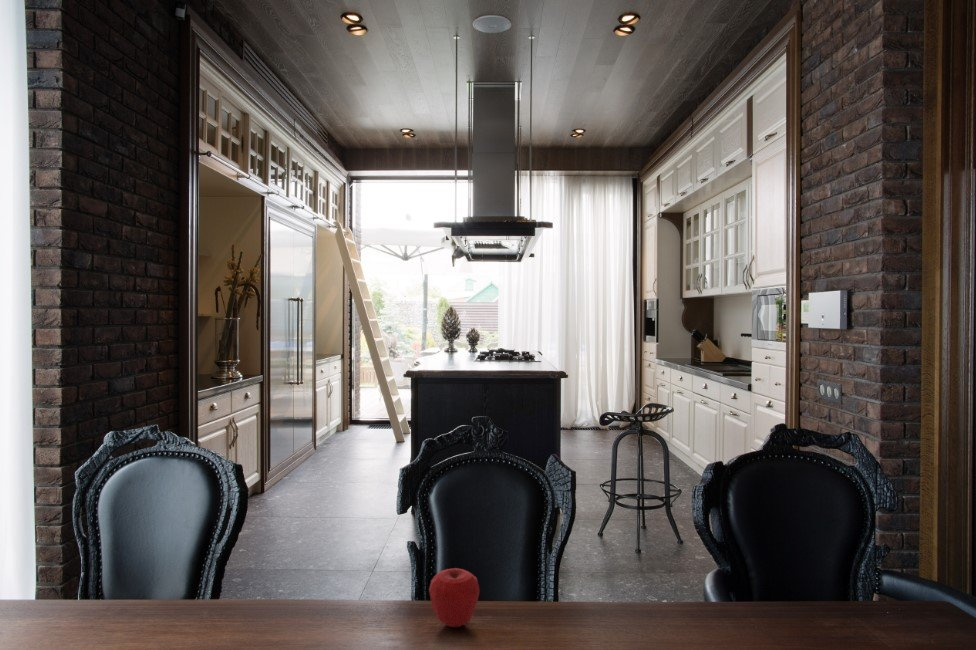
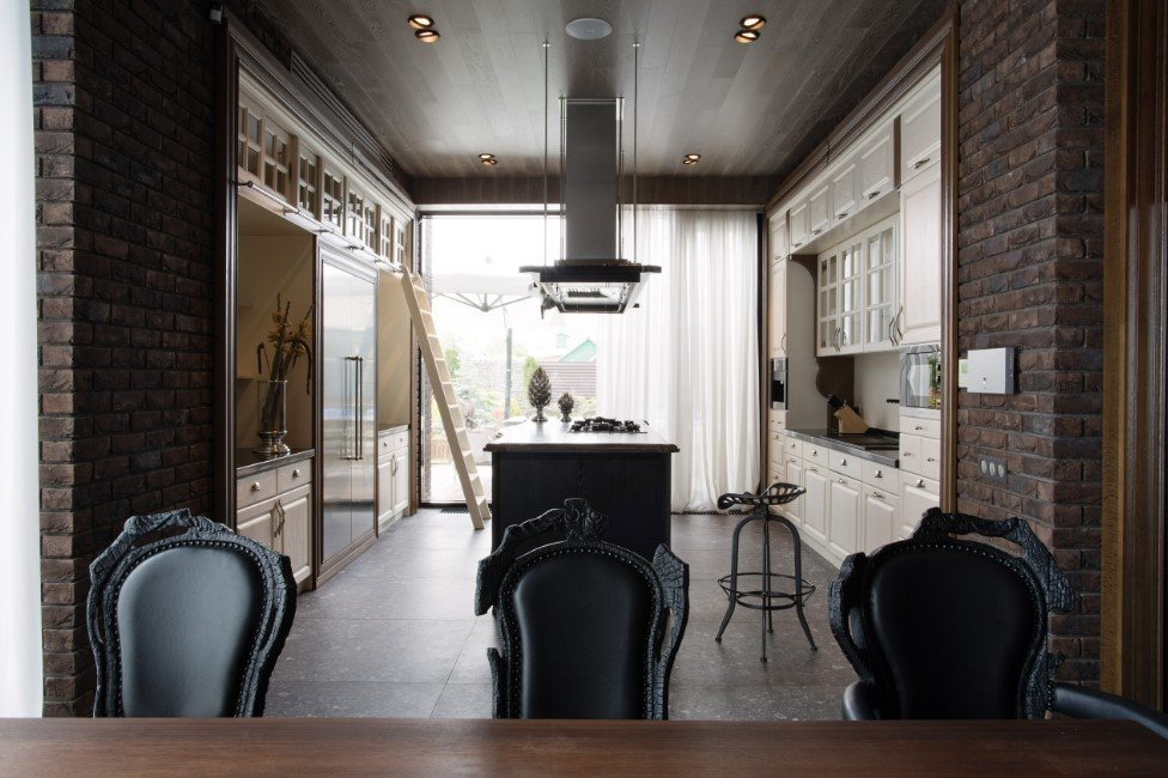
- apple (454, 596)
